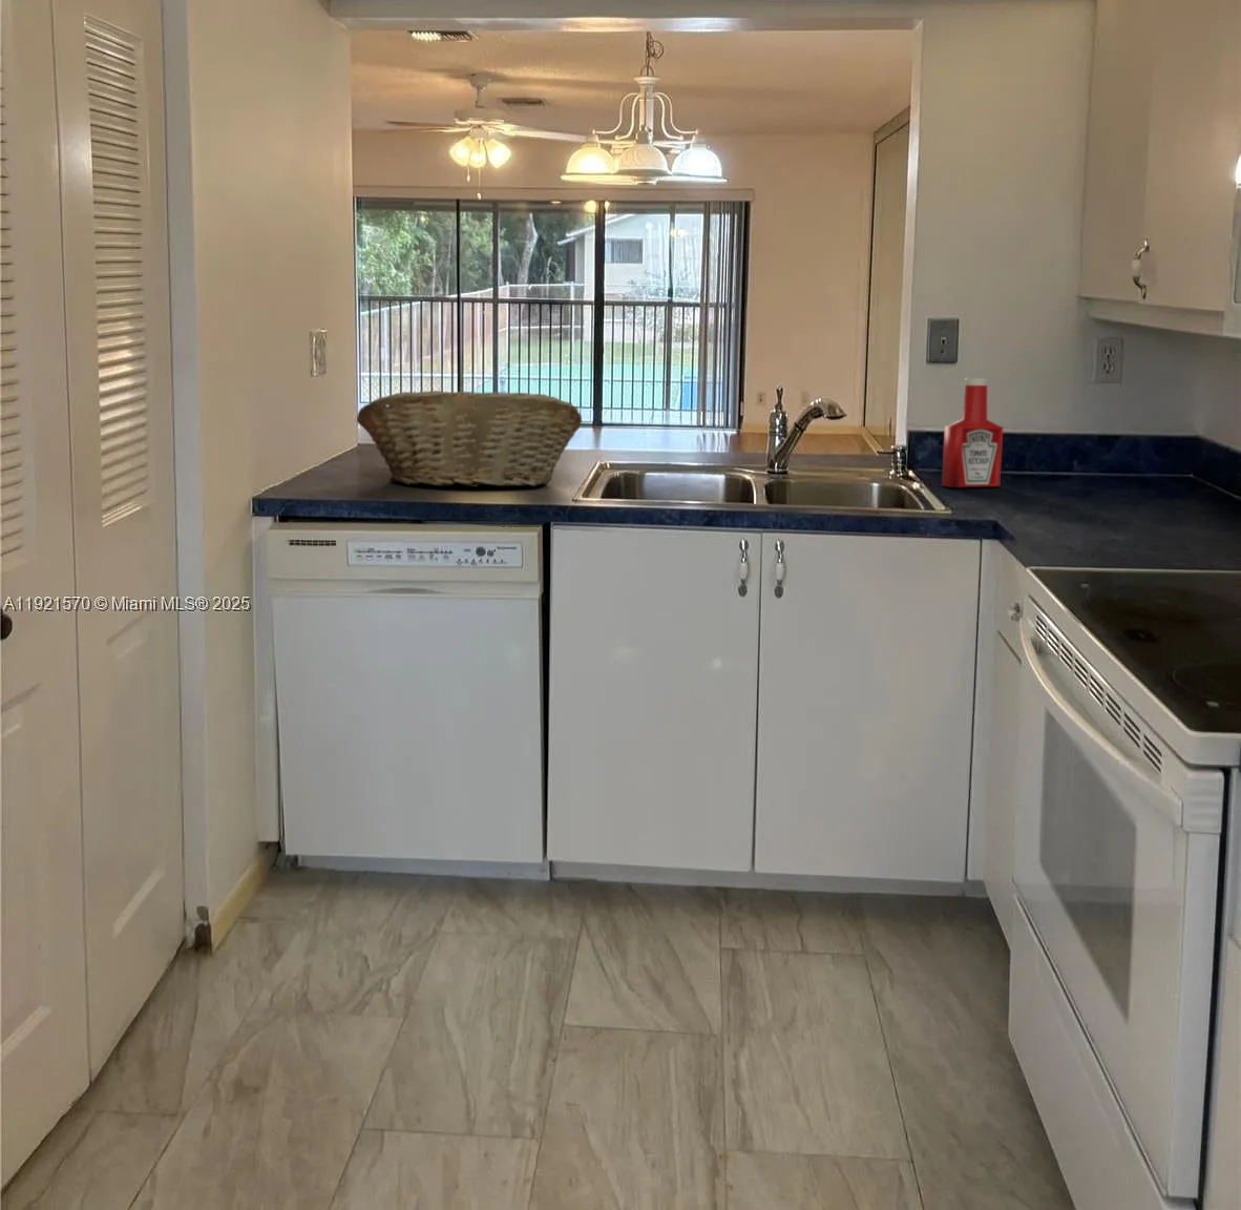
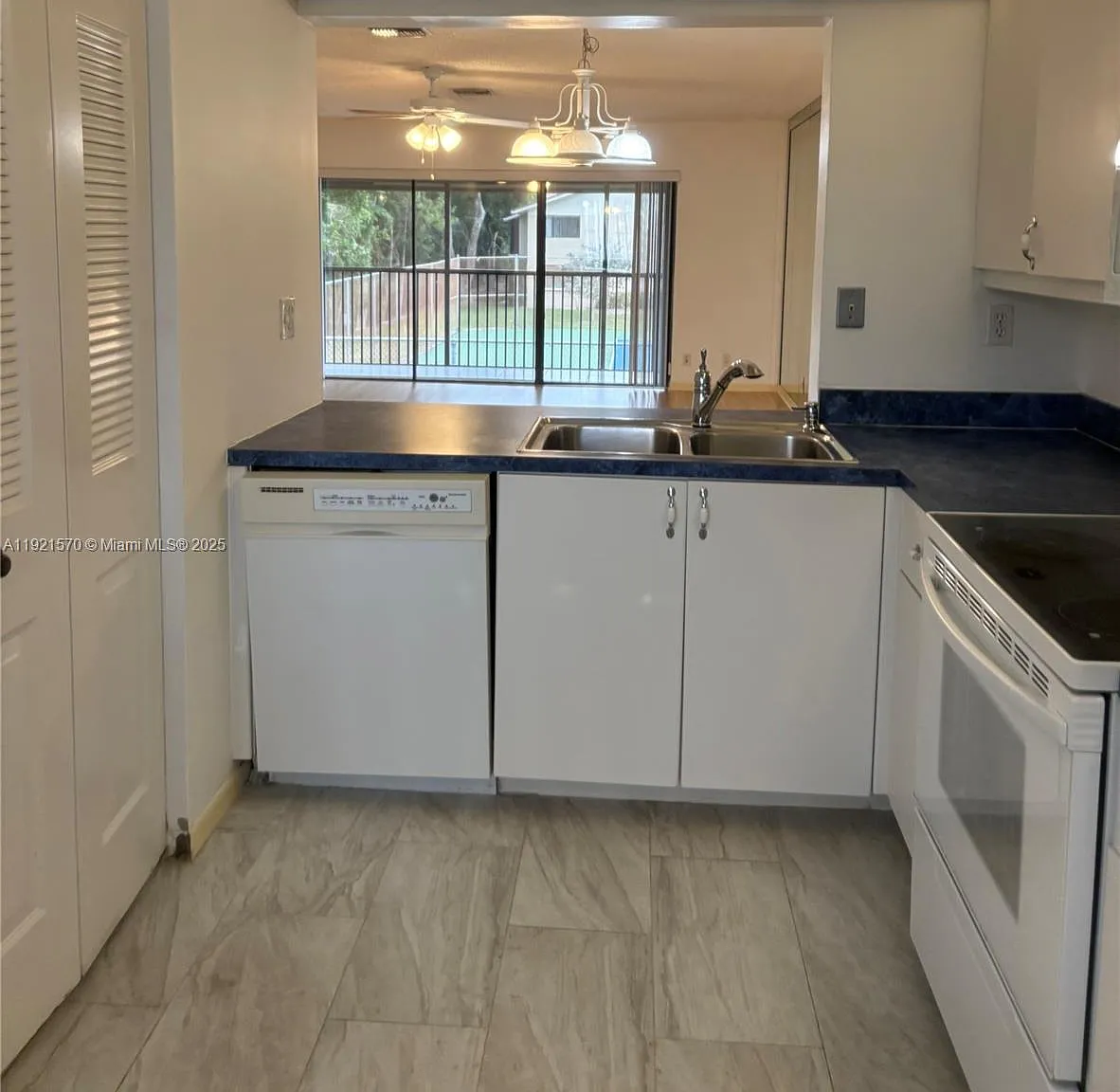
- fruit basket (471, 437)
- soap bottle (973, 432)
